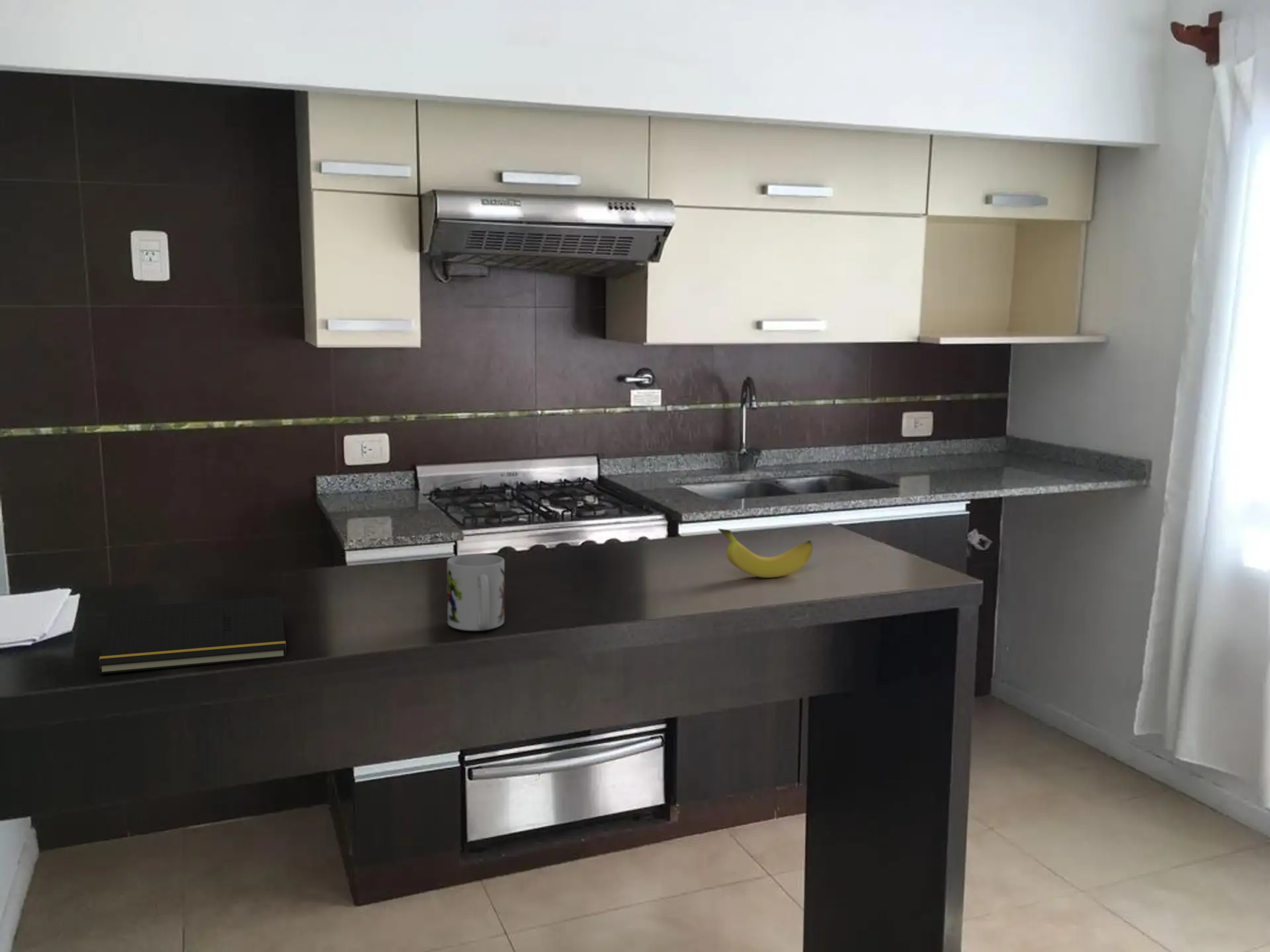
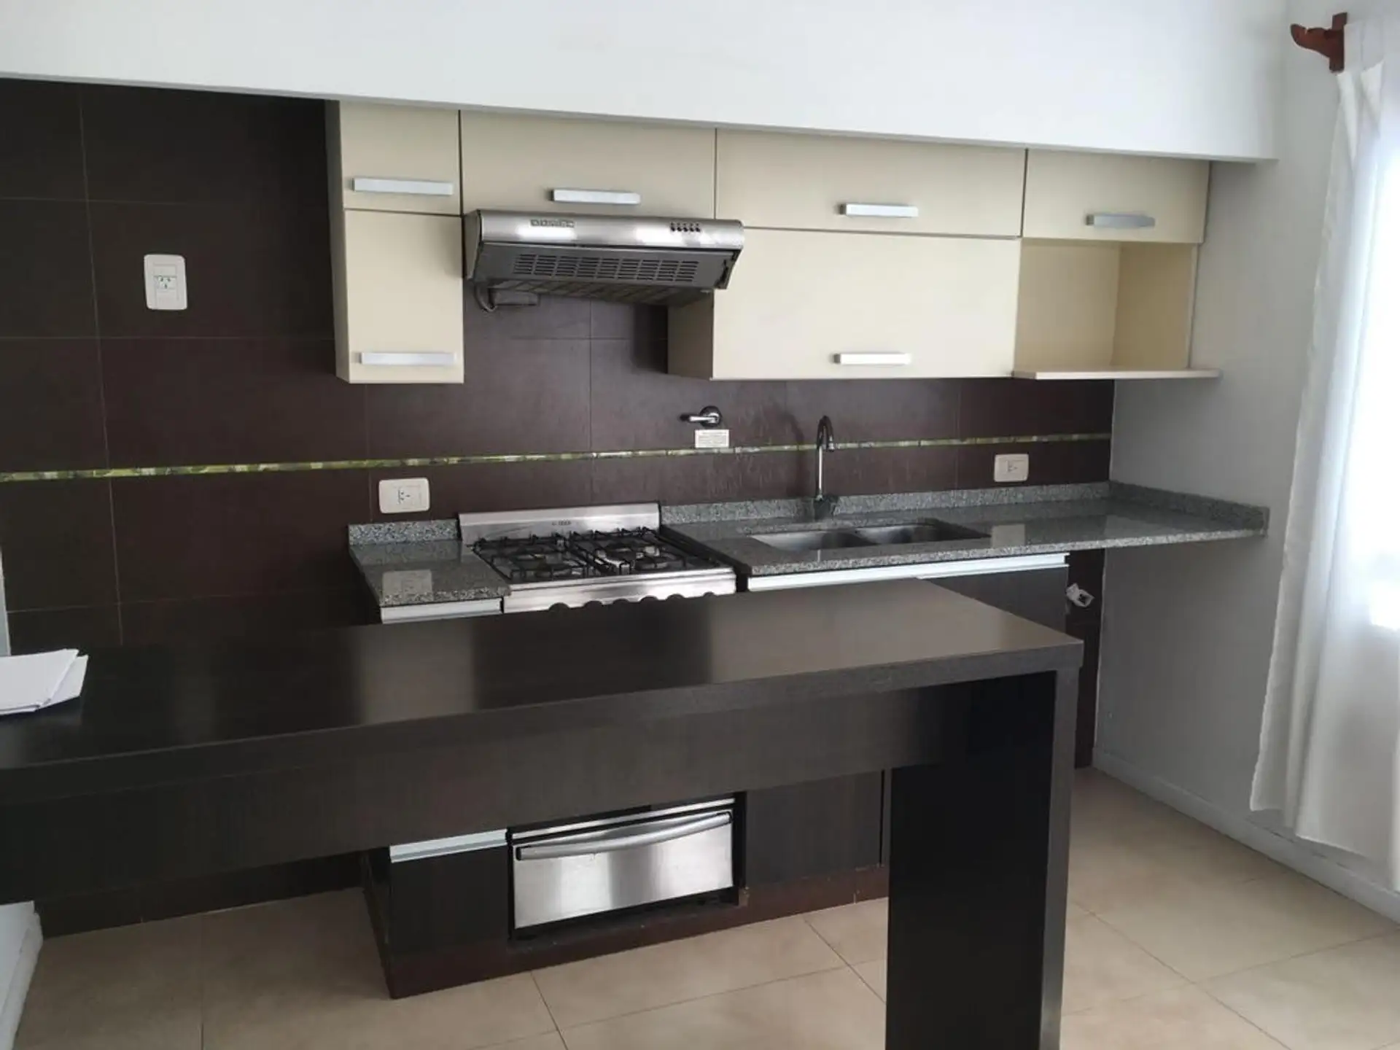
- banana (763, 557)
- mug (478, 595)
- notepad (196, 632)
